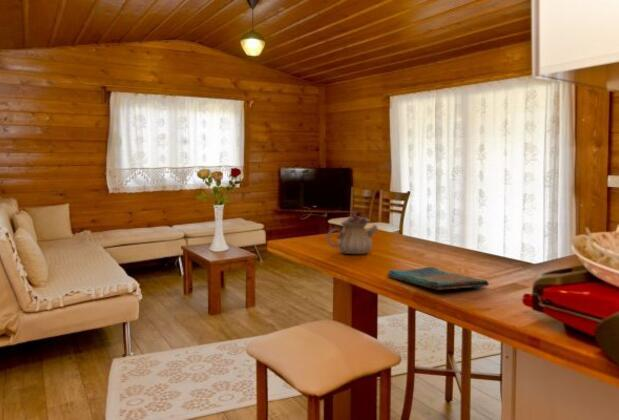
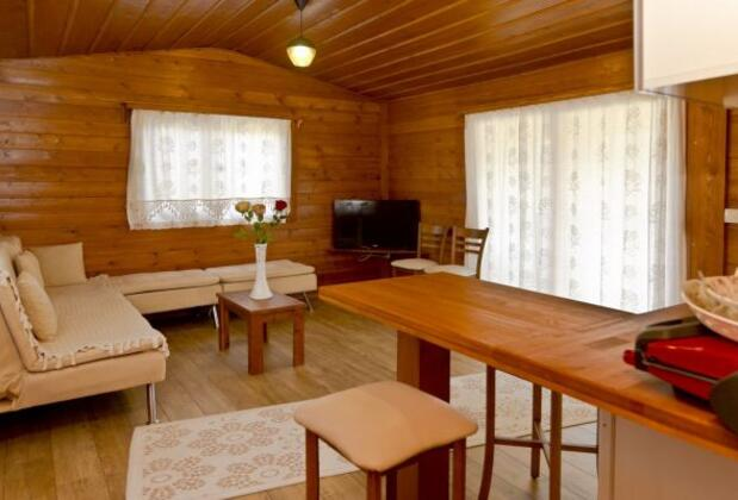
- dish towel (435, 277)
- teapot (352, 231)
